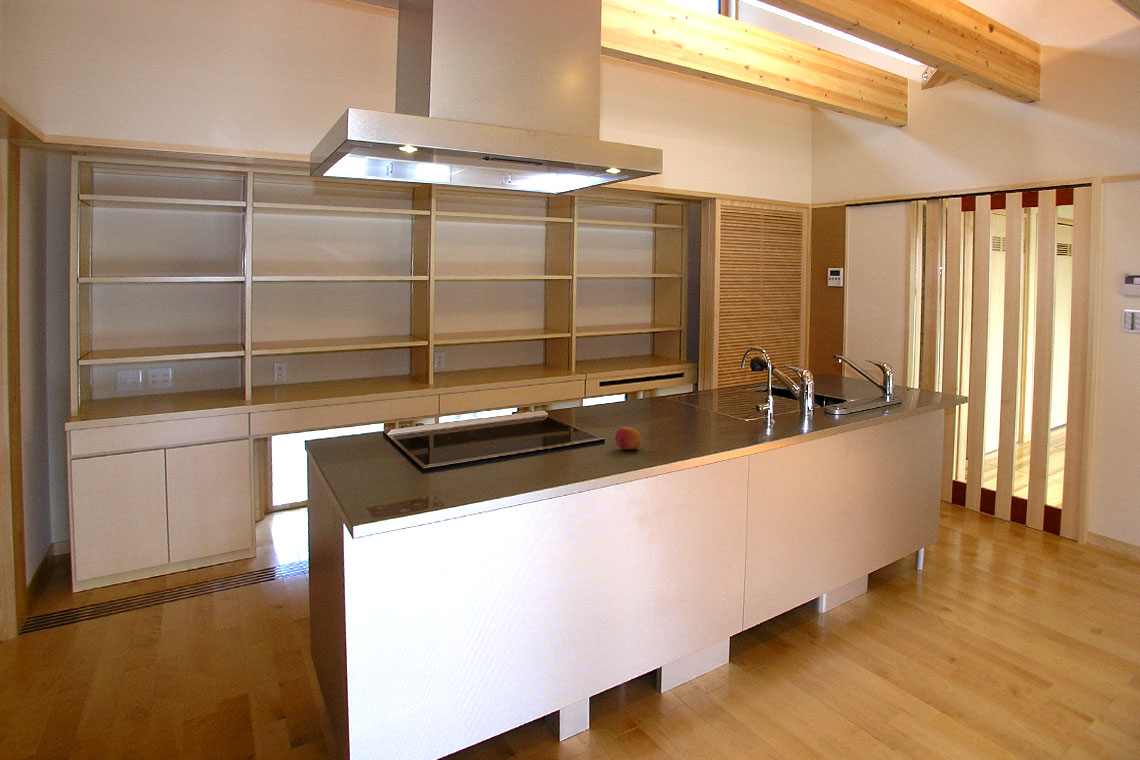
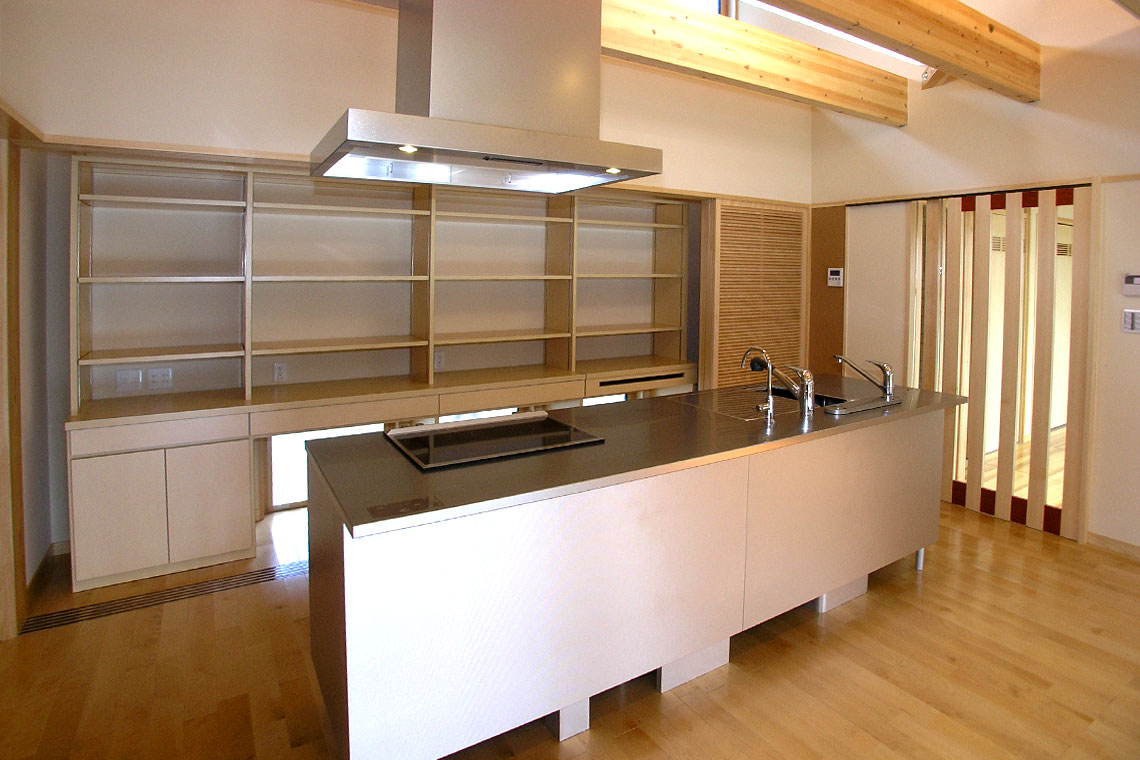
- fruit (628, 438)
